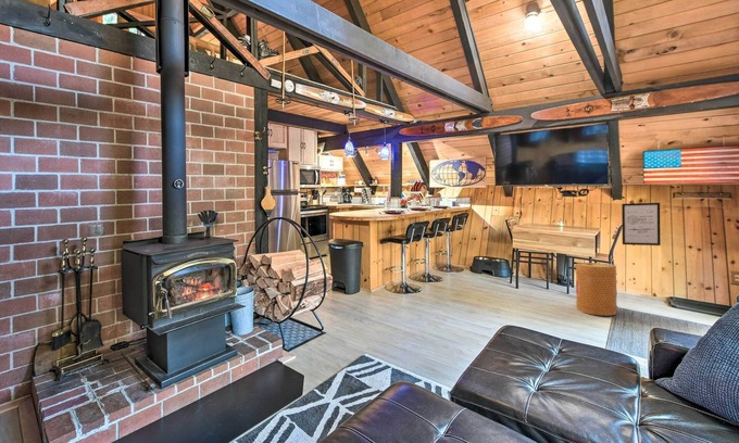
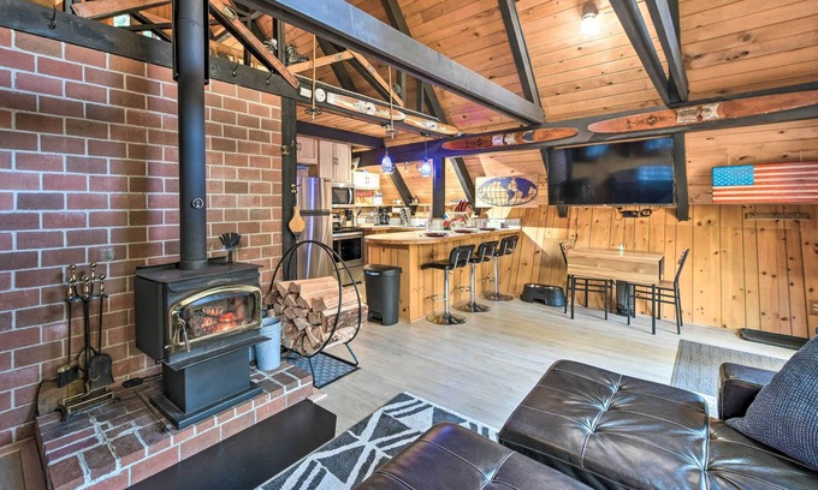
- basket (596, 288)
- wall art (640, 224)
